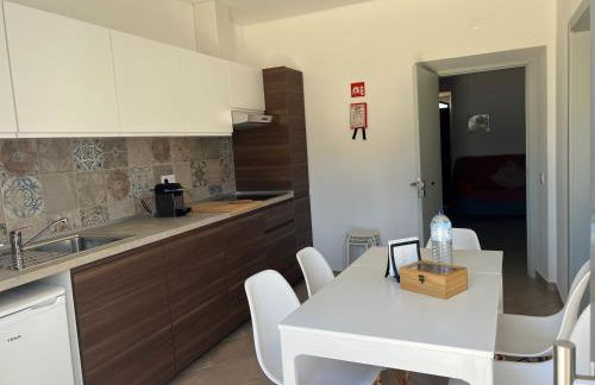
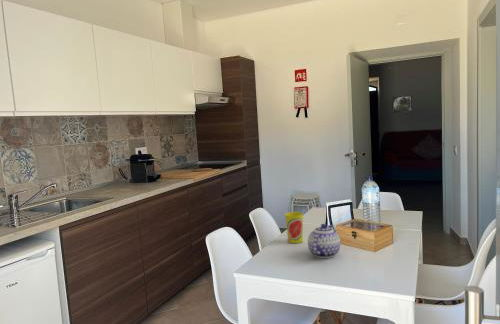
+ cup (294, 227)
+ teapot (323, 239)
